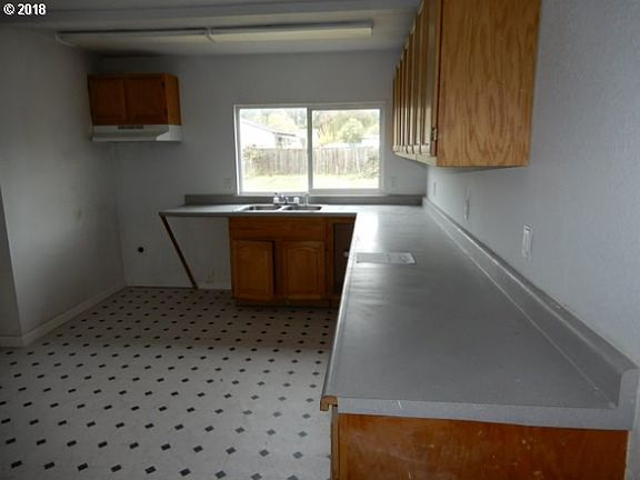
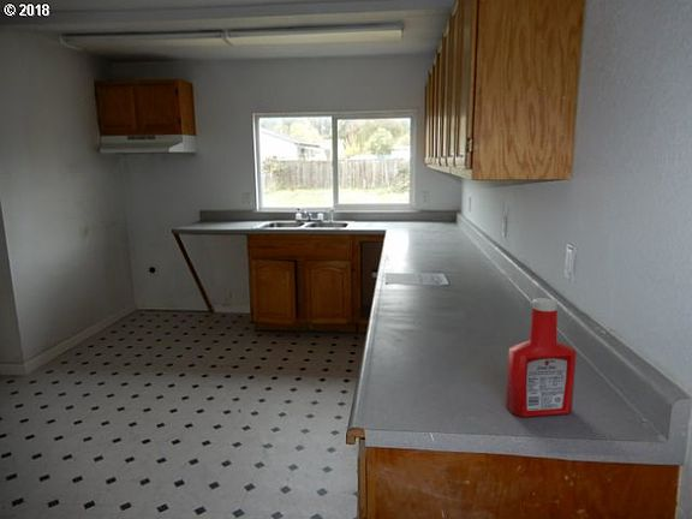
+ soap bottle (542, 356)
